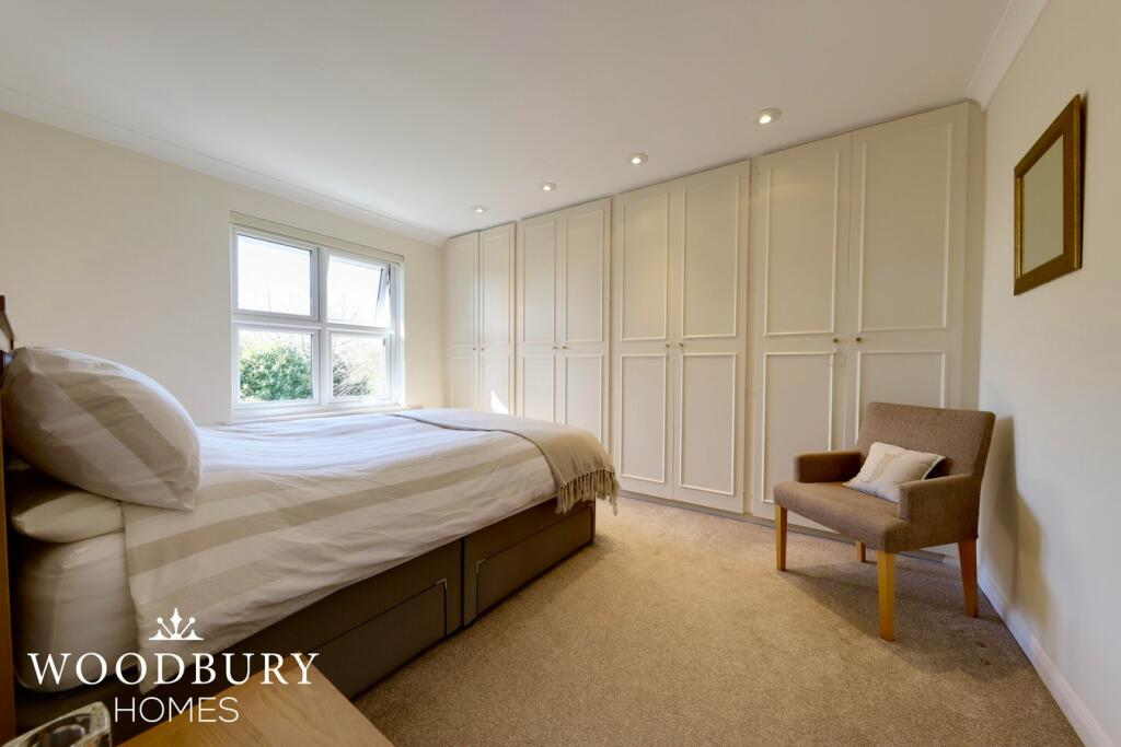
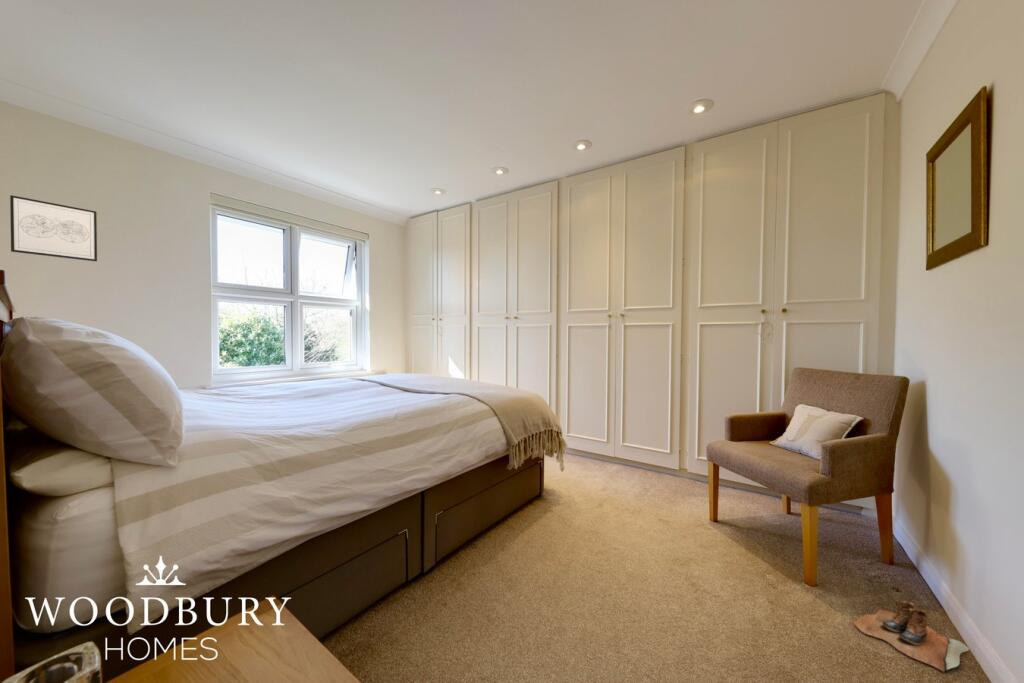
+ boots (908, 623)
+ wall art (56, 230)
